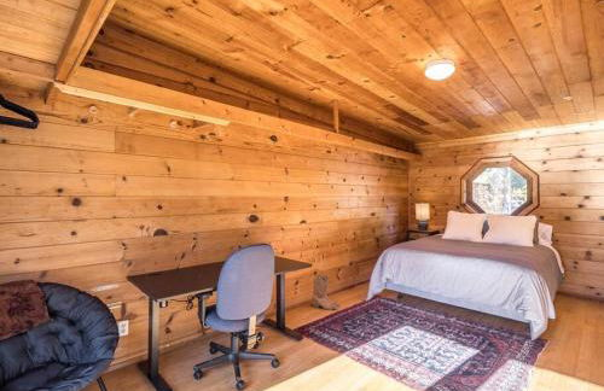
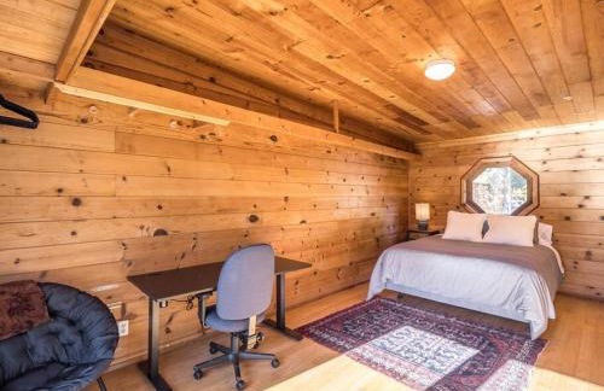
- boots (325, 290)
